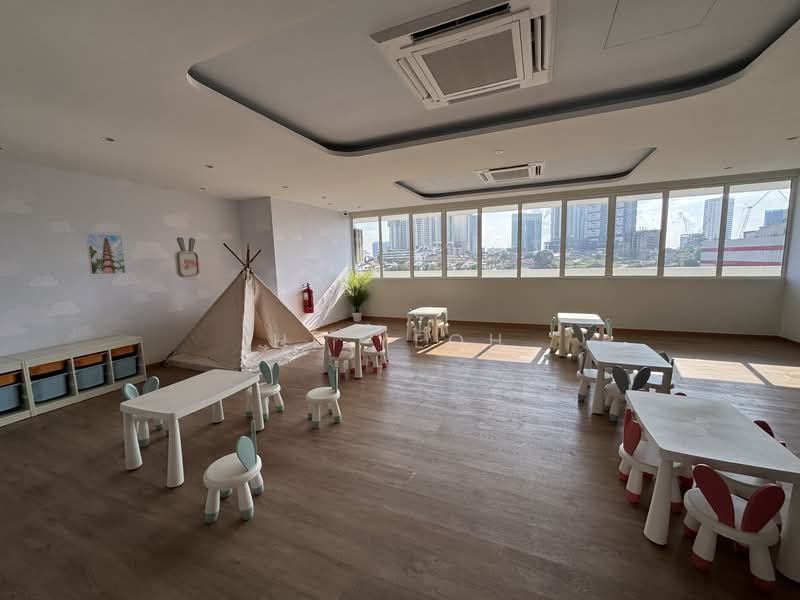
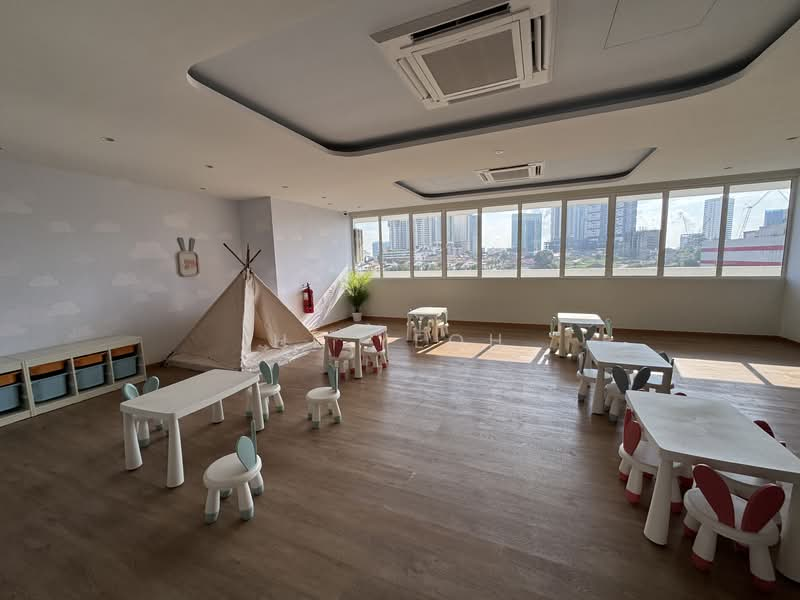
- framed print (106, 254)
